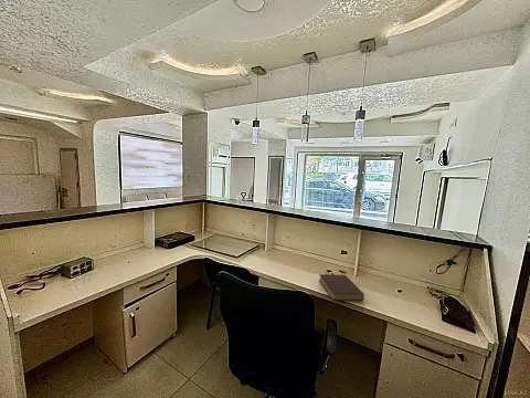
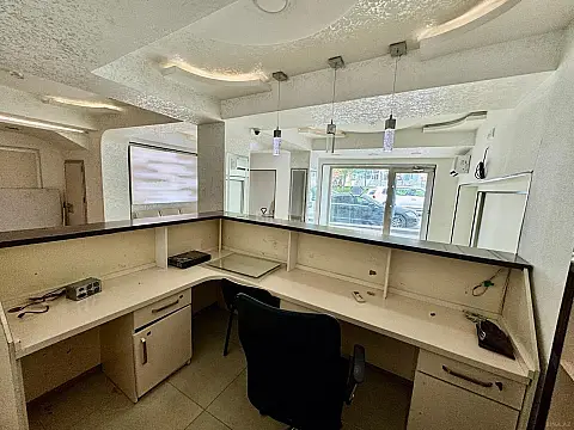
- book (339, 286)
